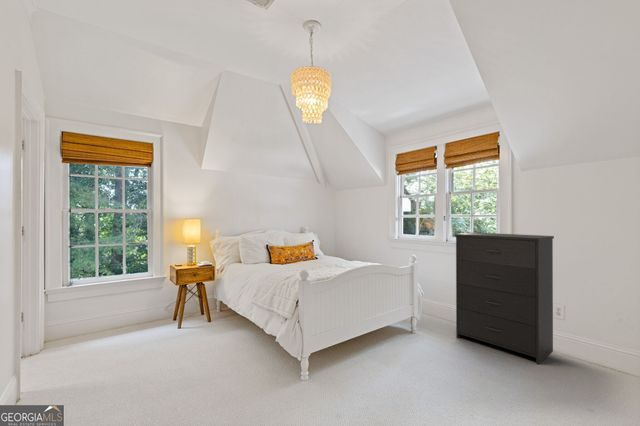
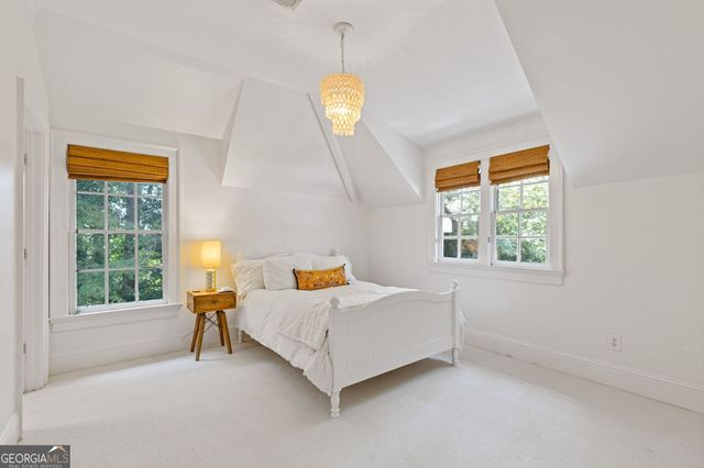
- dresser (501, 289)
